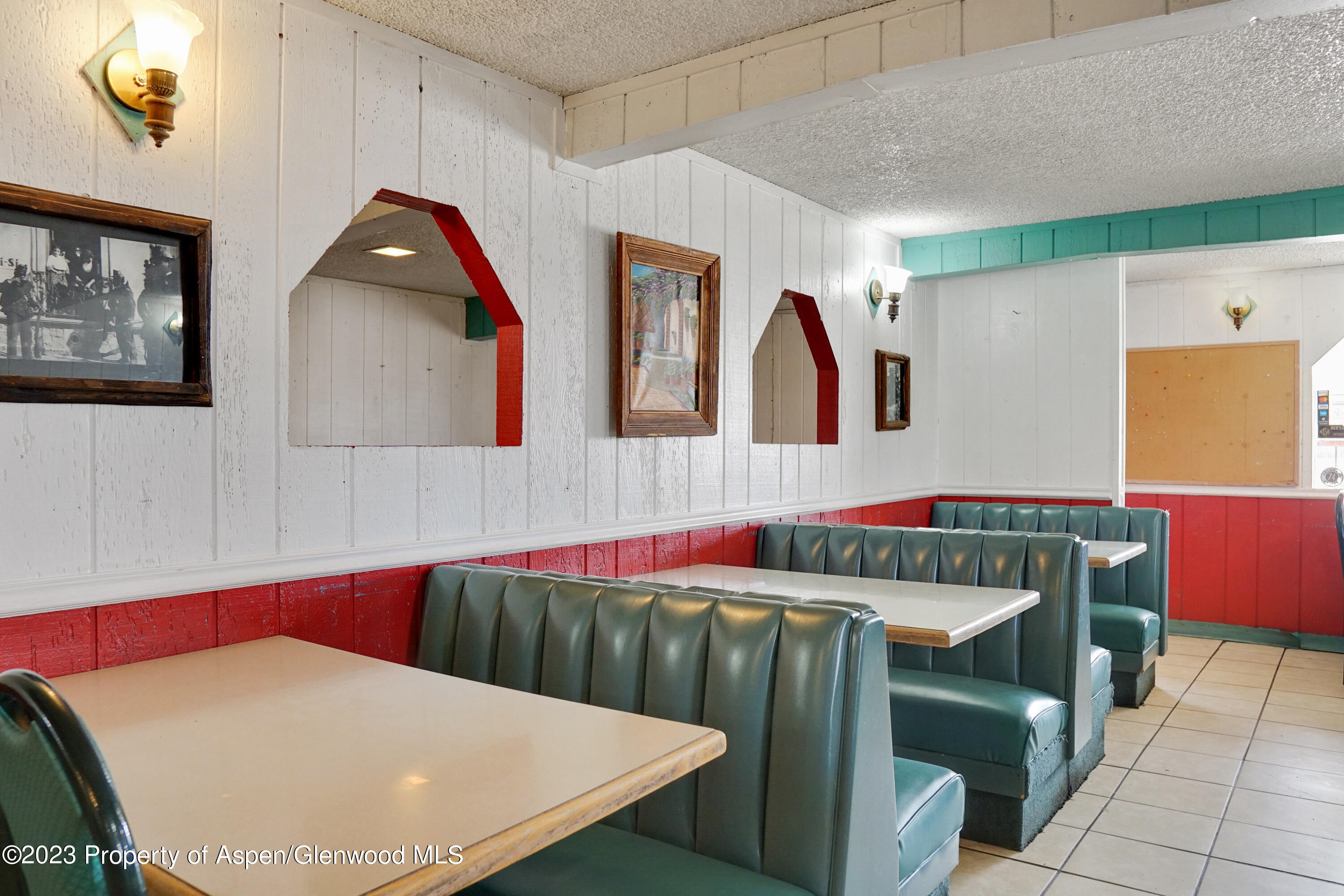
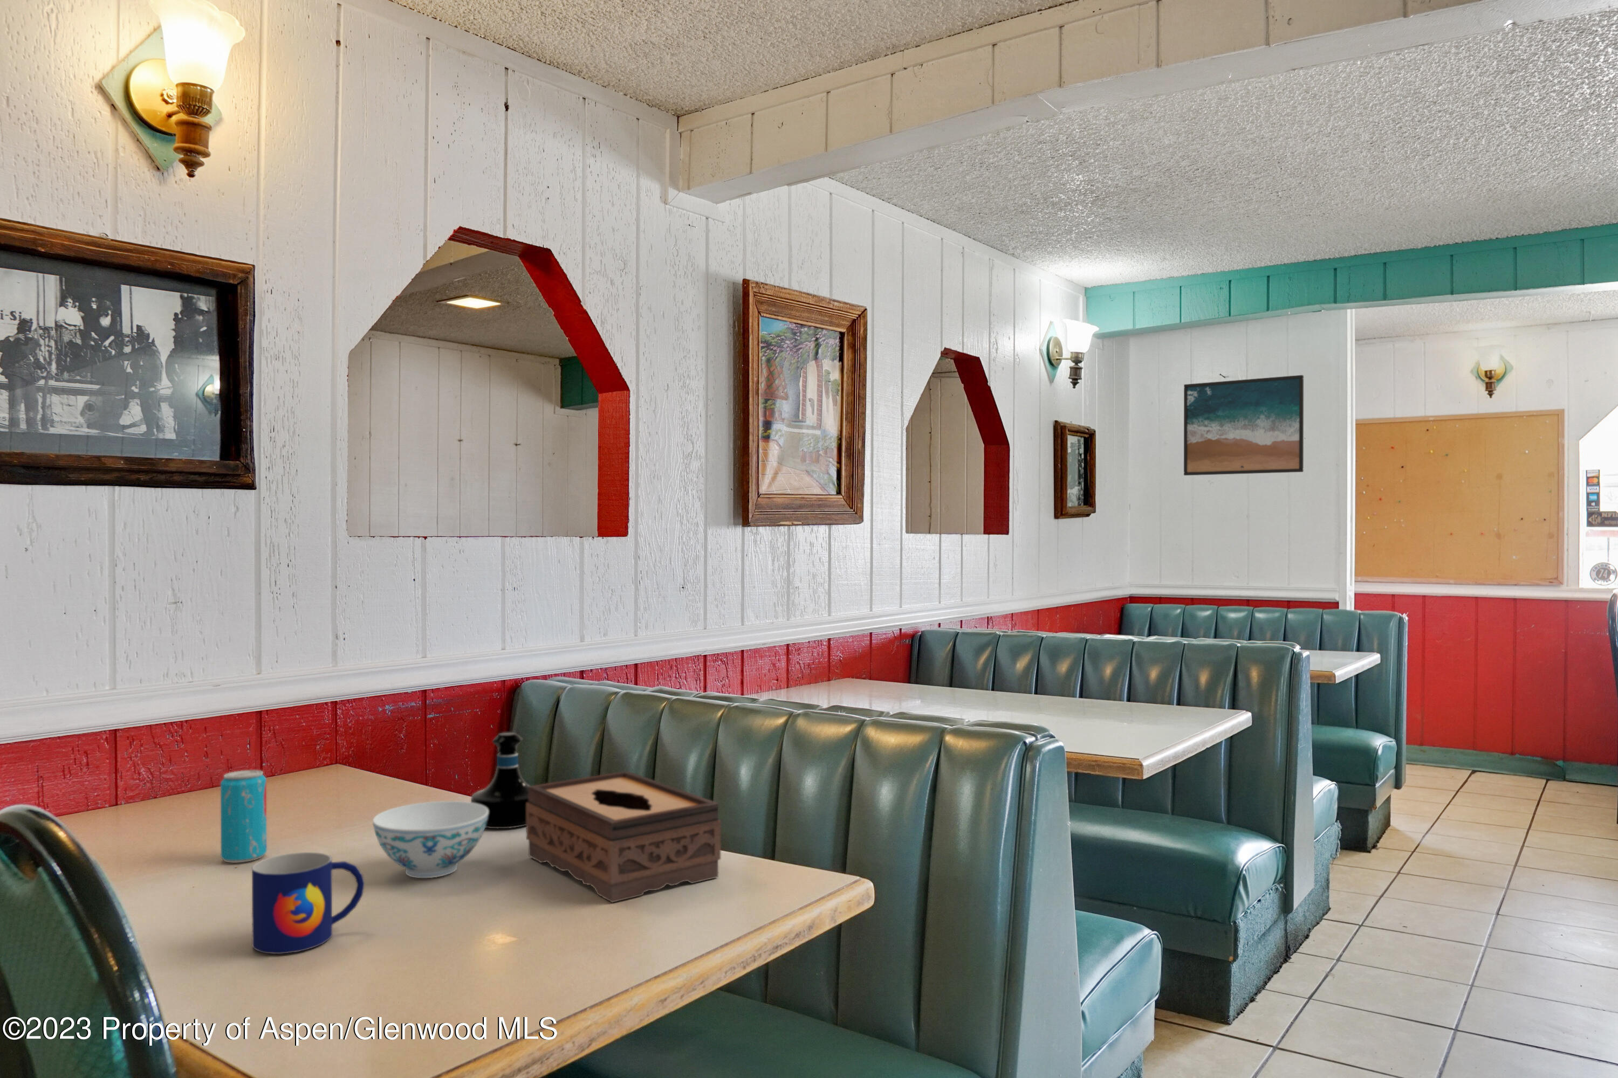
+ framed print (1241, 427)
+ tissue box (620, 830)
+ beverage can (243, 816)
+ tequila bottle (508, 777)
+ mug (311, 898)
+ chinaware (431, 842)
